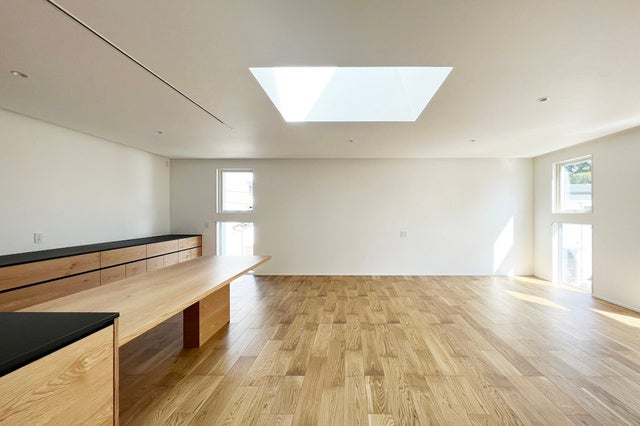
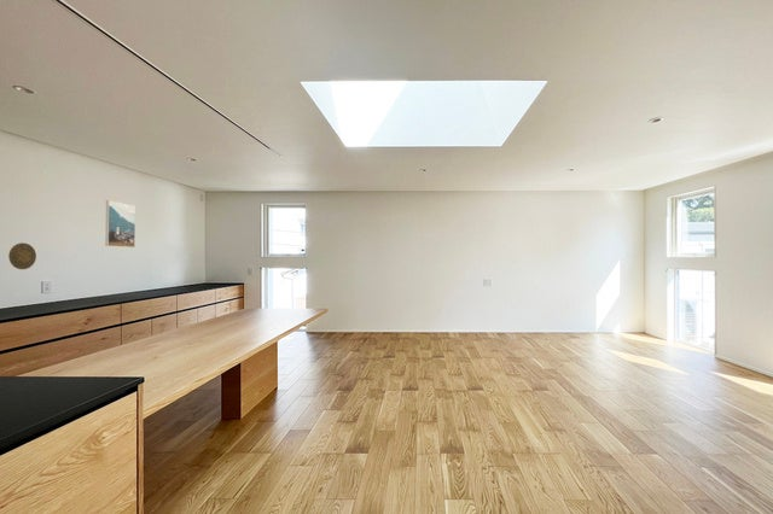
+ decorative plate (23, 256)
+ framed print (121, 224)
